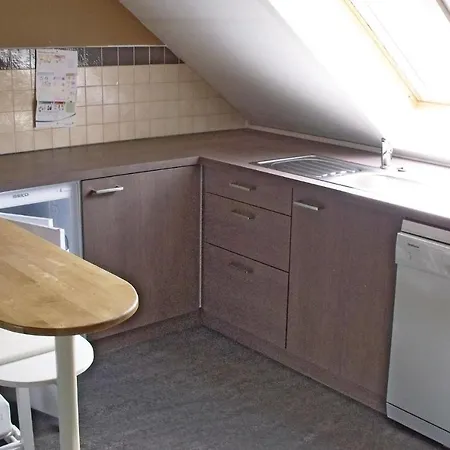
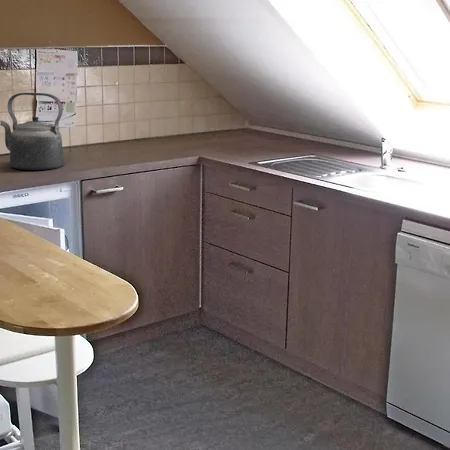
+ kettle (31, 129)
